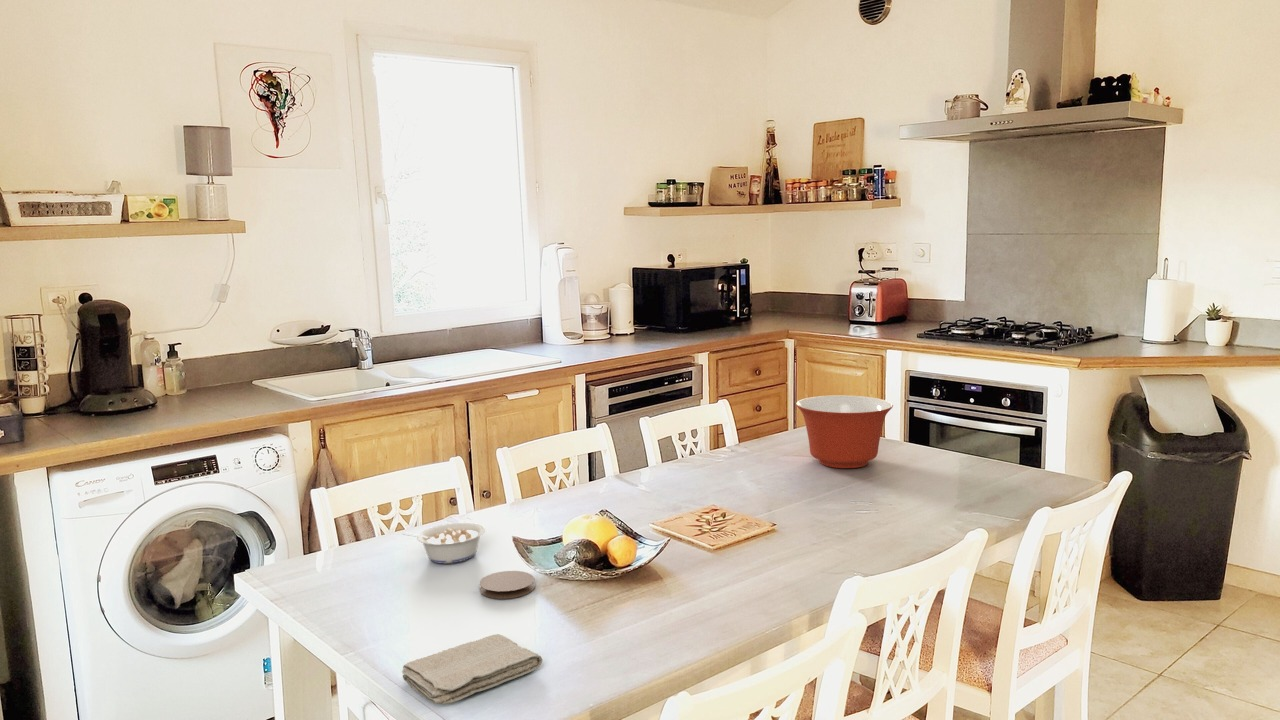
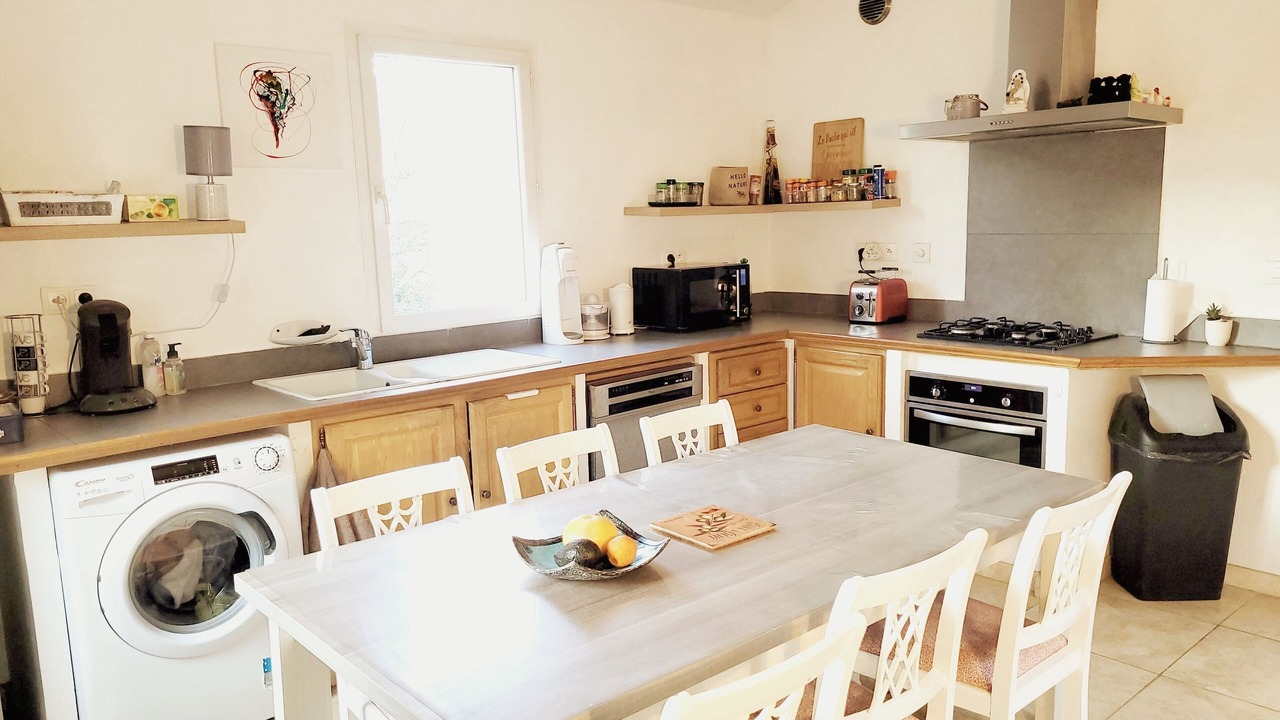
- mixing bowl (843, 433)
- legume (449, 542)
- coaster (507, 584)
- washcloth (470, 665)
